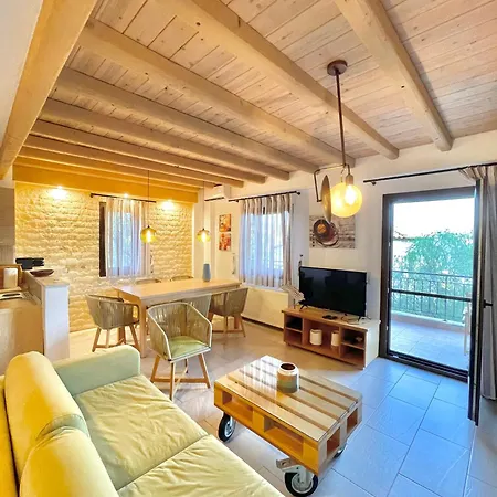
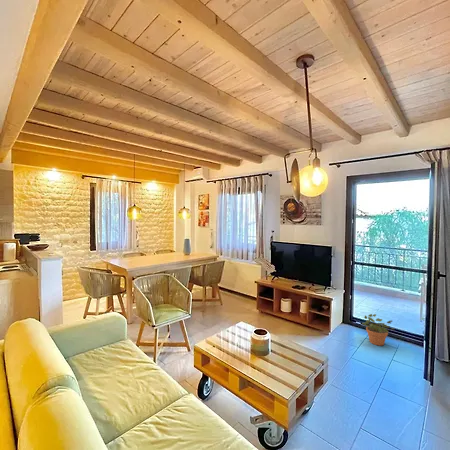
+ potted plant (379, 330)
